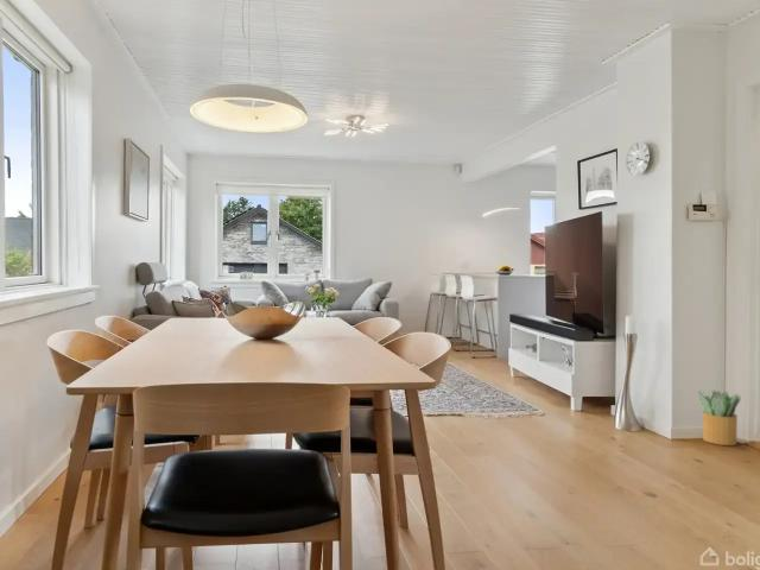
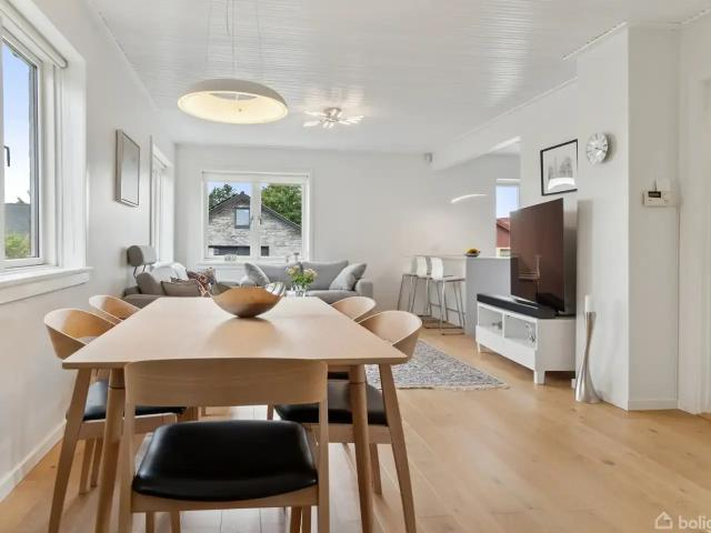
- potted plant (717, 416)
